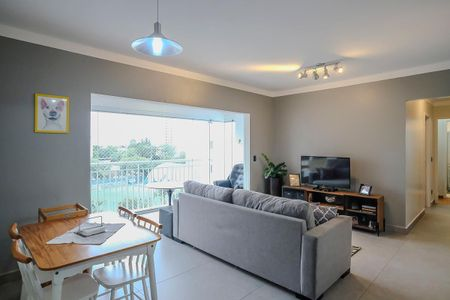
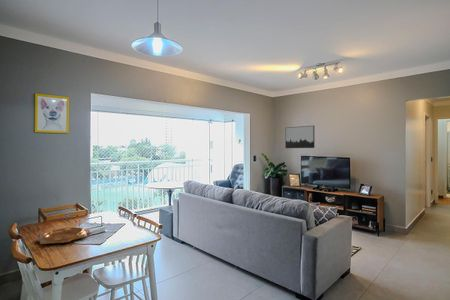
+ wall art (299, 137)
+ decorative bowl (63, 234)
